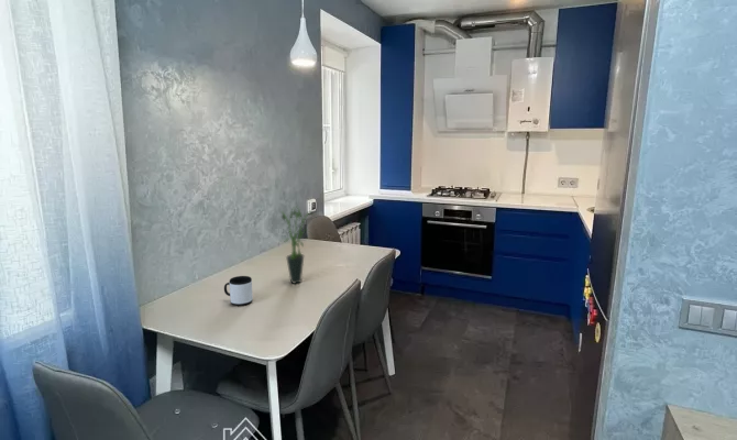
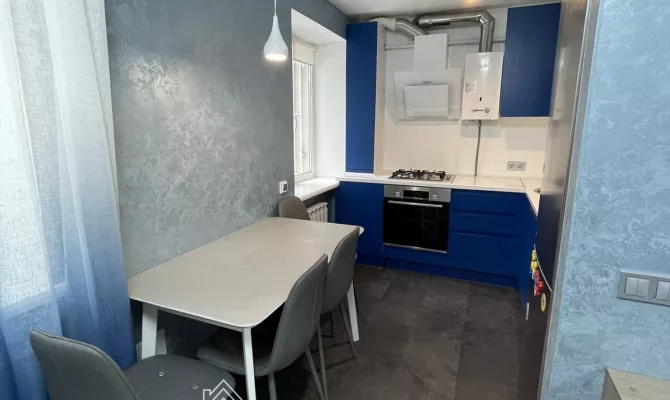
- mug (237, 289)
- potted plant (298, 244)
